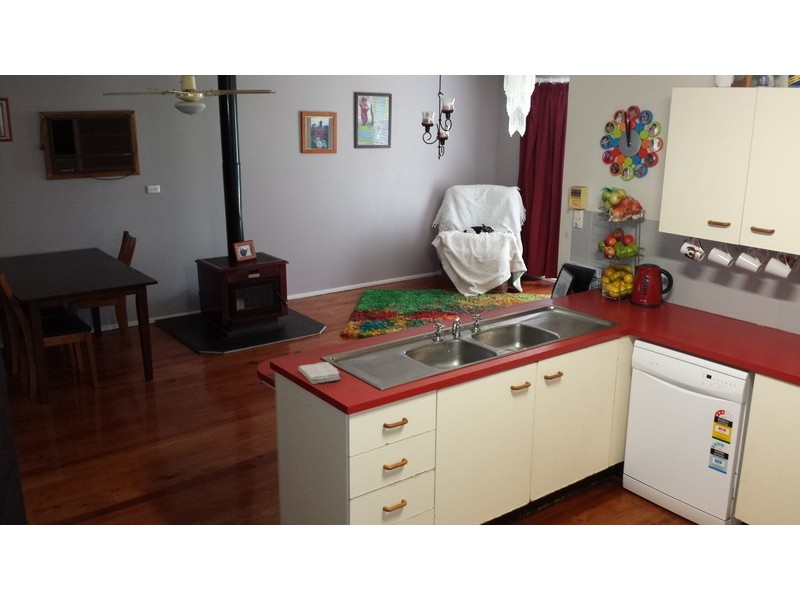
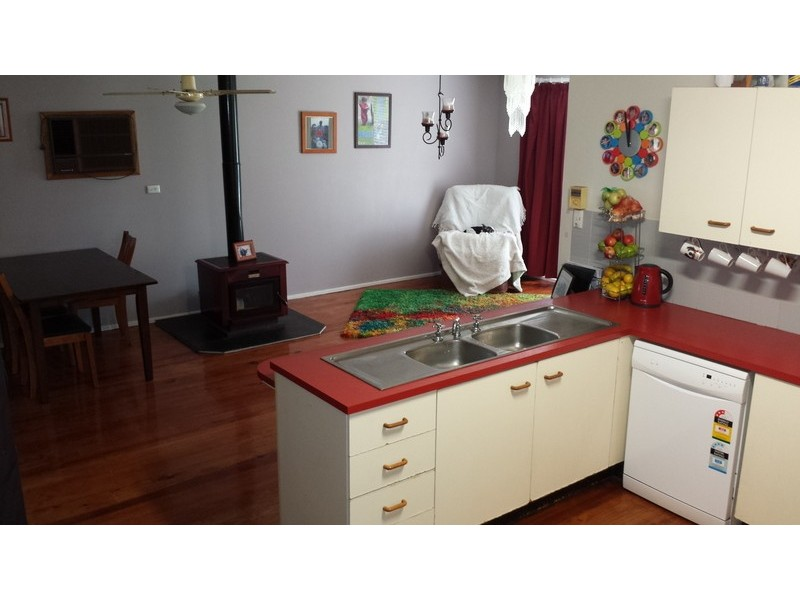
- washcloth (319, 371)
